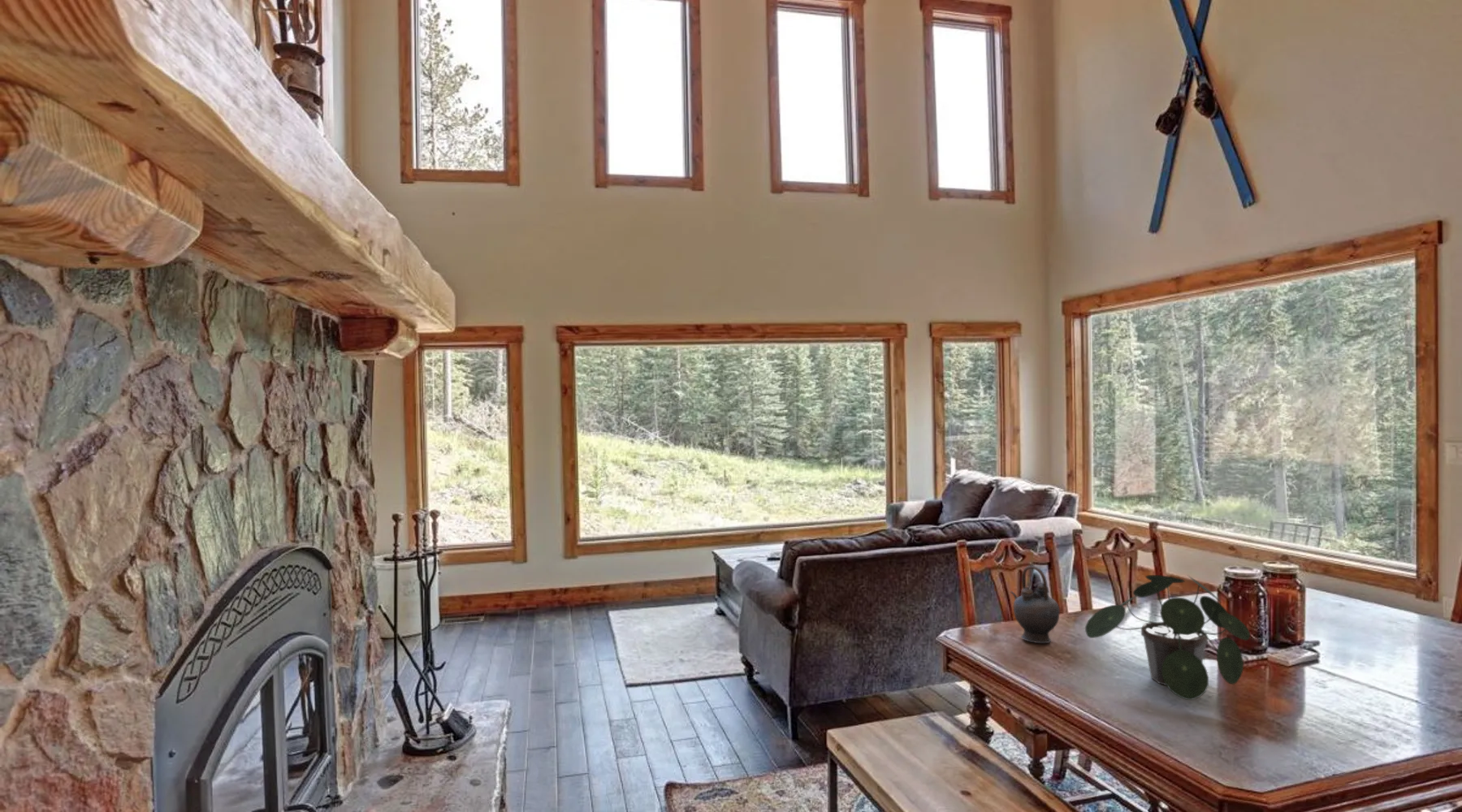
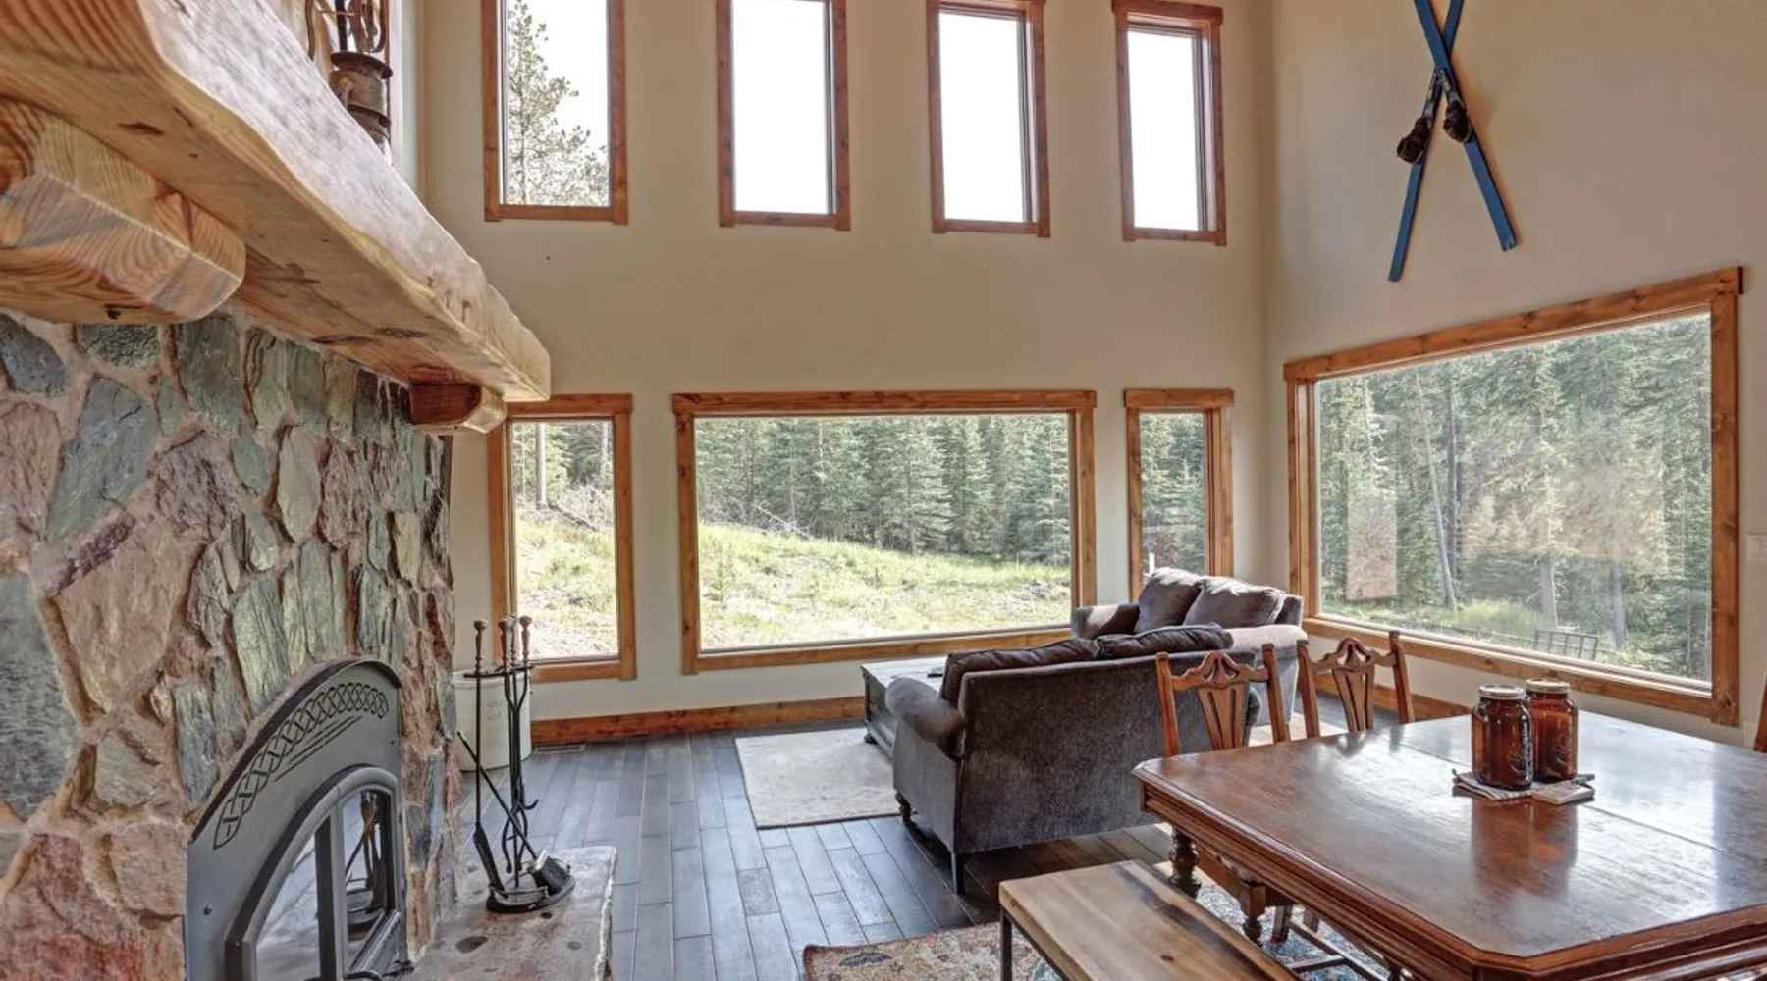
- potted plant (1172, 628)
- teapot (1032, 602)
